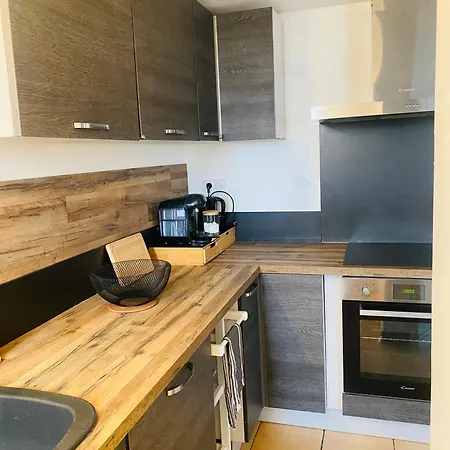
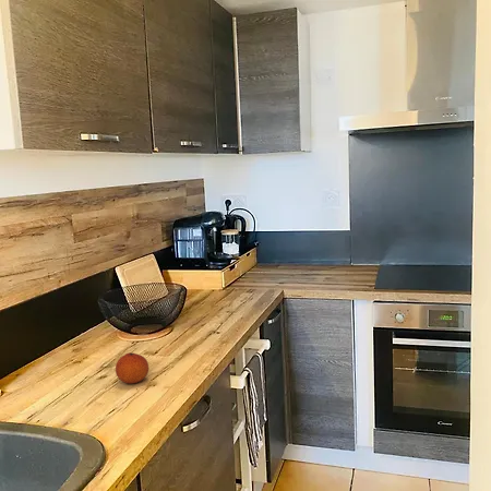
+ fruit (132, 367)
